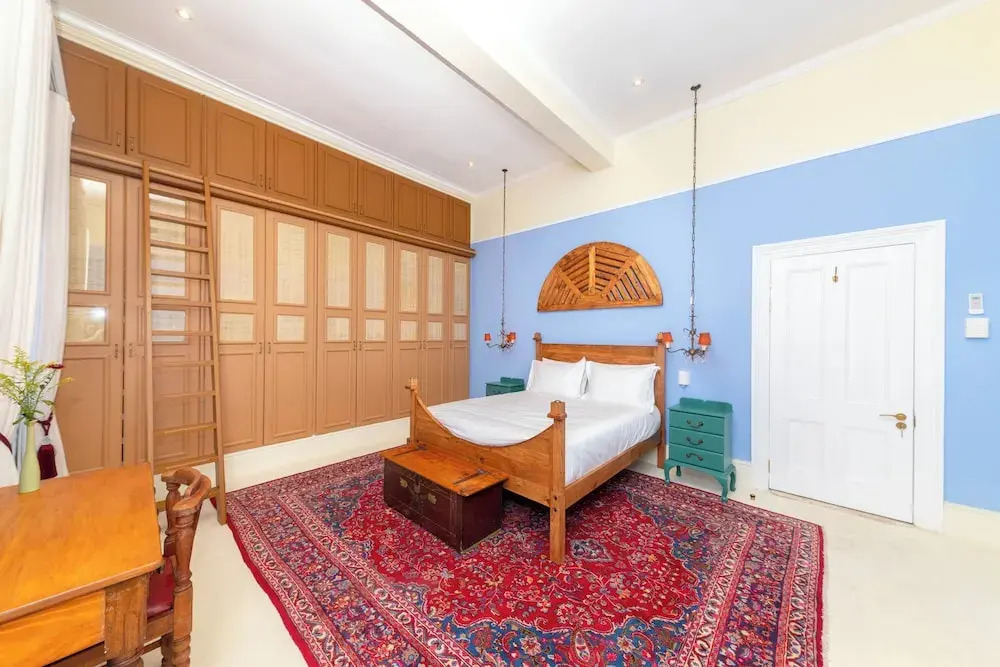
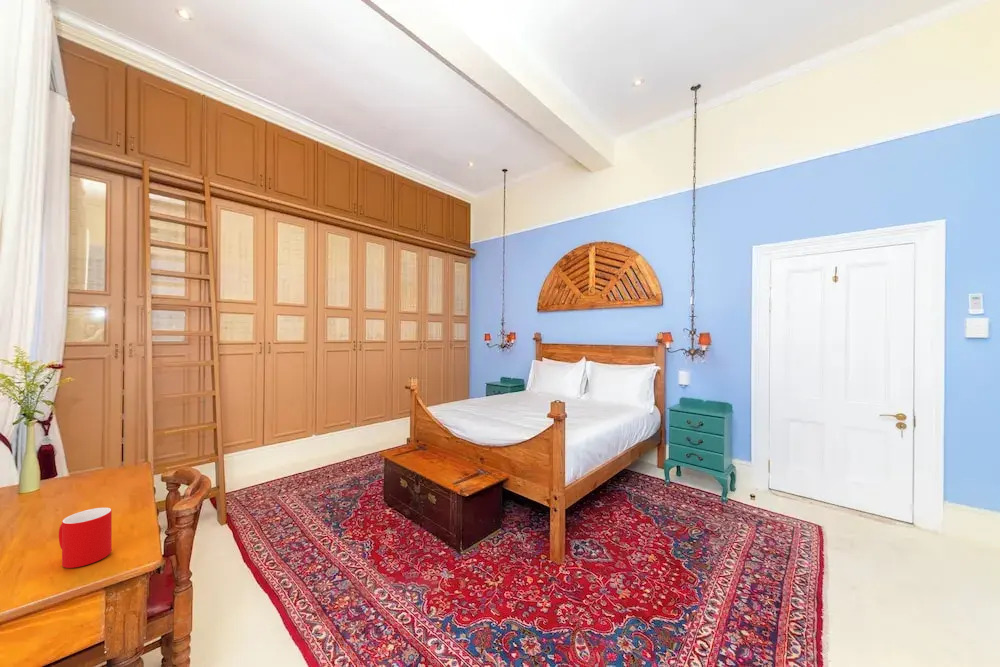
+ cup (81, 536)
